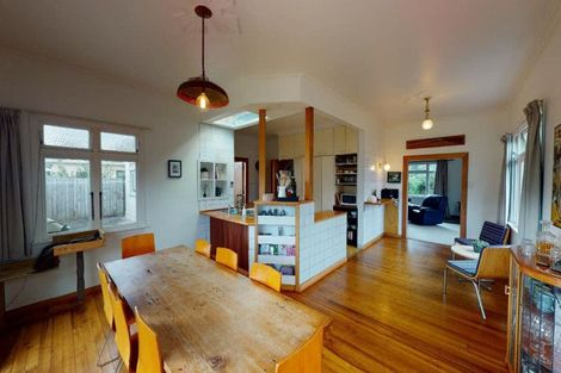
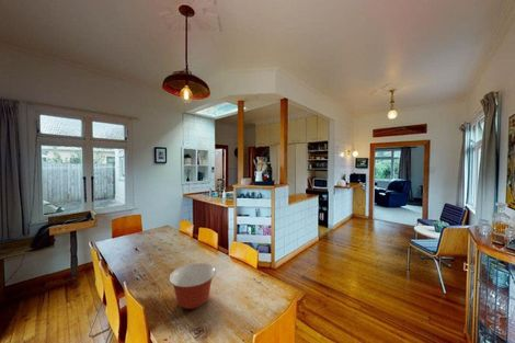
+ mixing bowl (193, 287)
